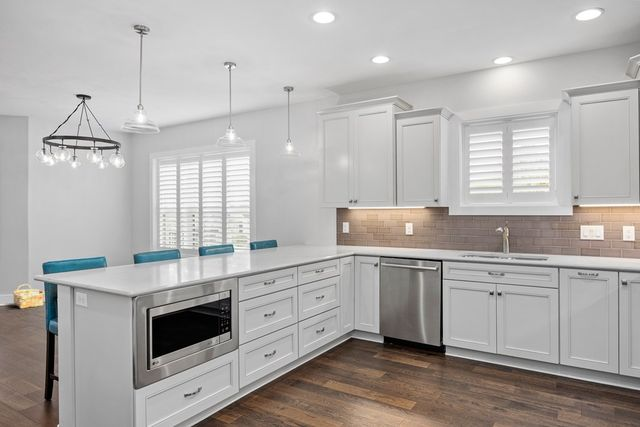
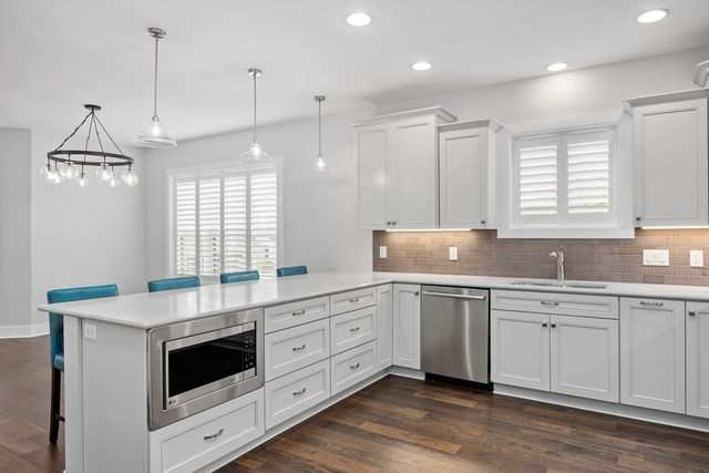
- woven basket (29, 295)
